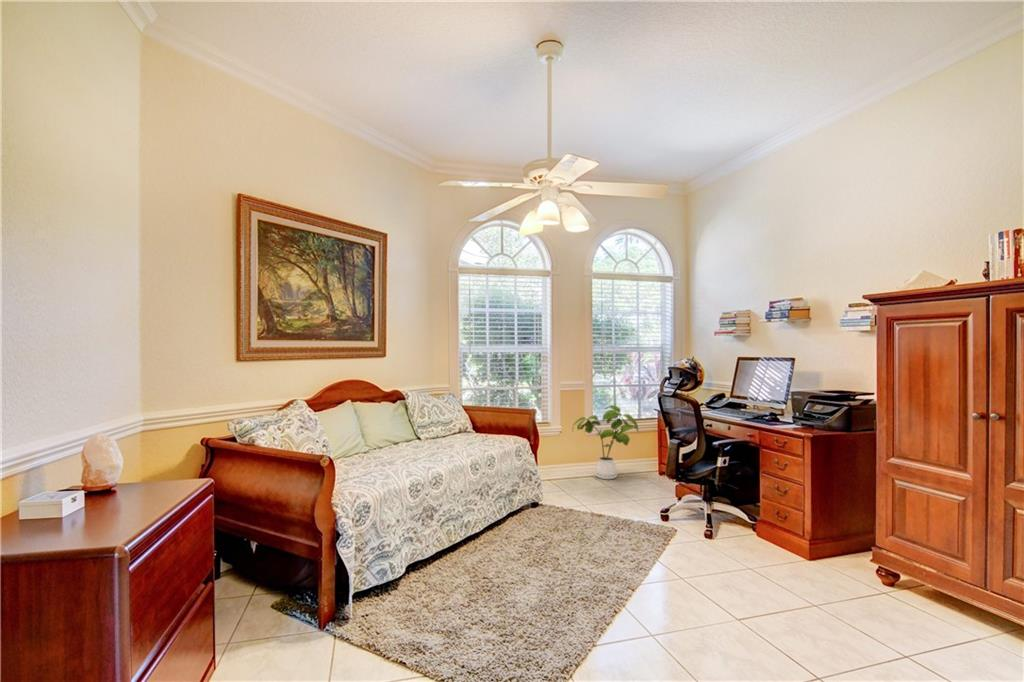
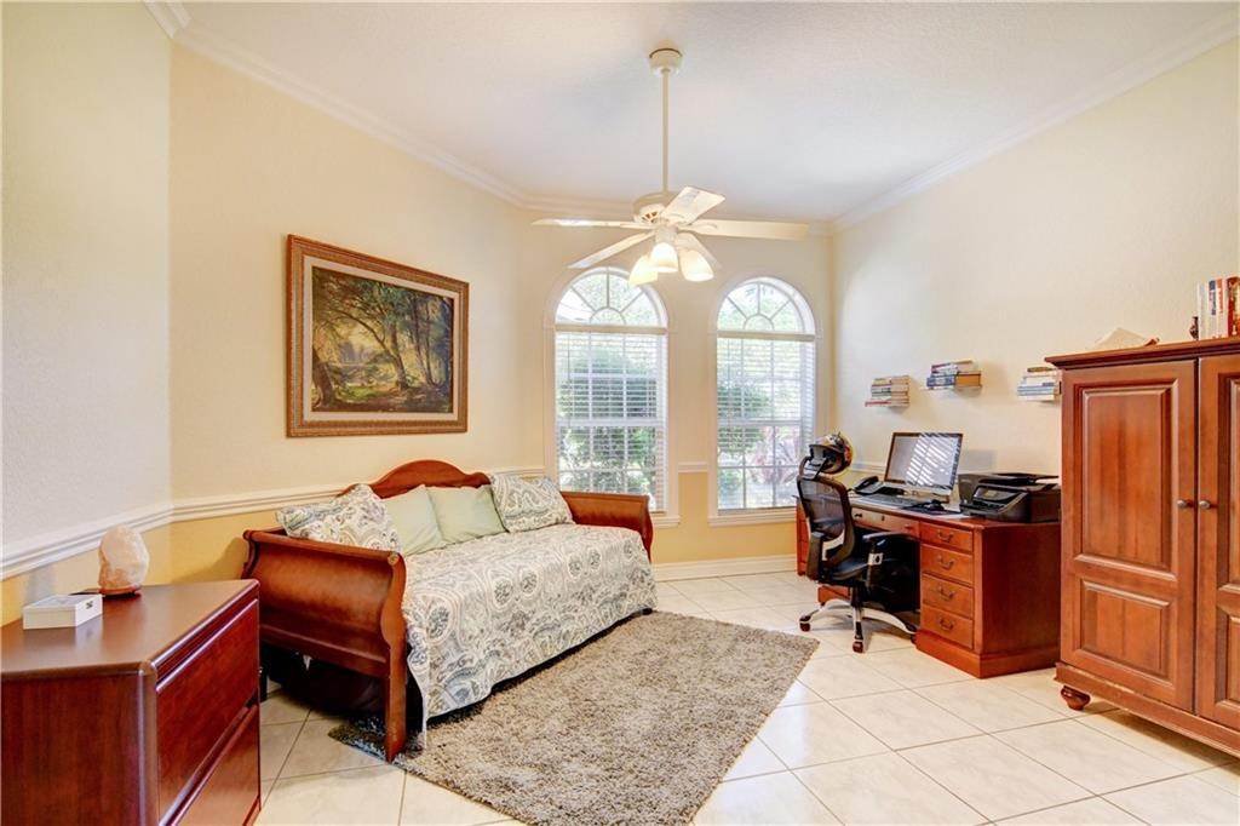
- house plant (612, 442)
